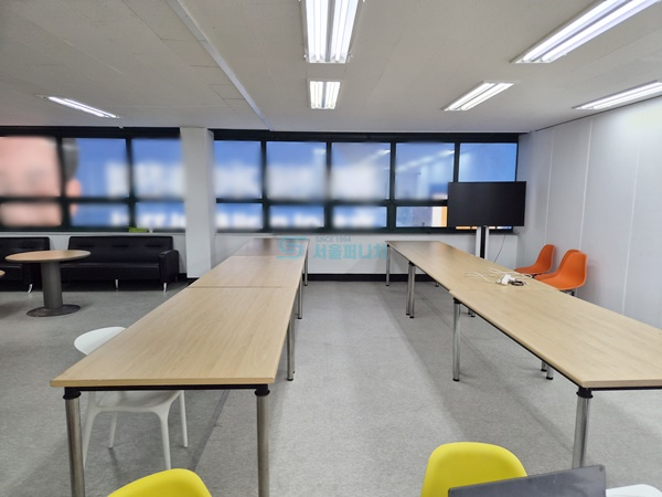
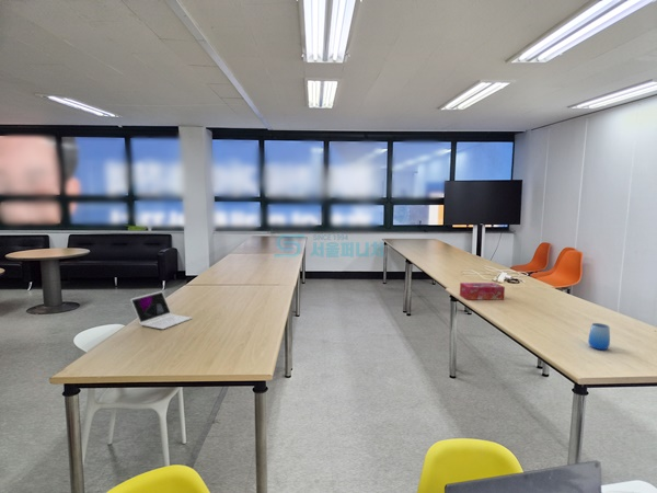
+ tissue box (481, 290)
+ cup (599, 336)
+ laptop (162, 307)
